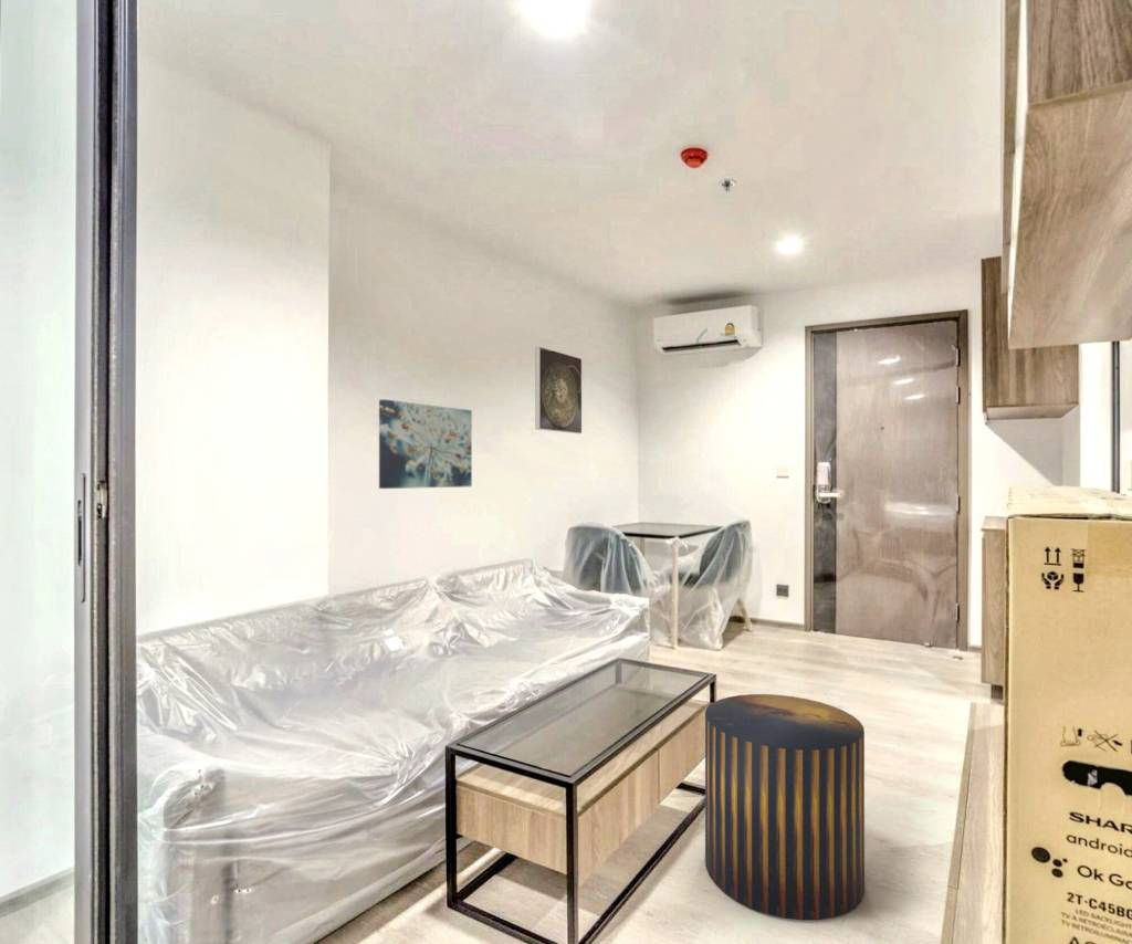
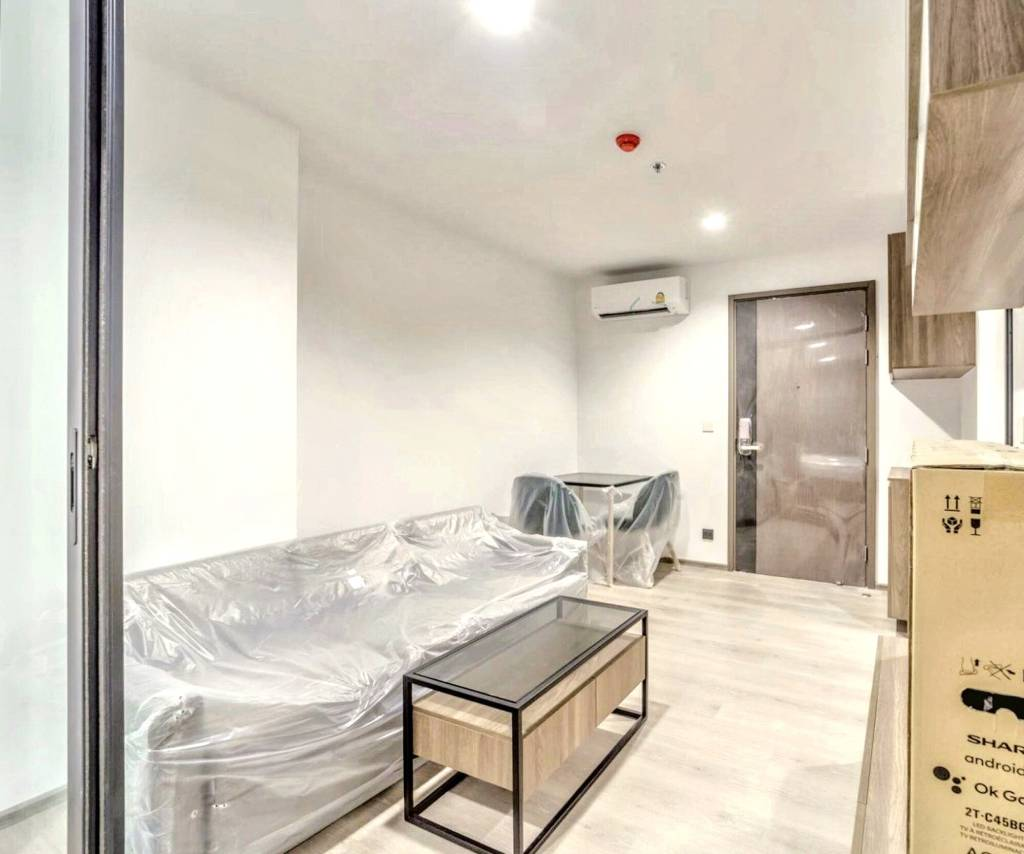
- wall art (428, 445)
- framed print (559, 391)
- stool (782, 794)
